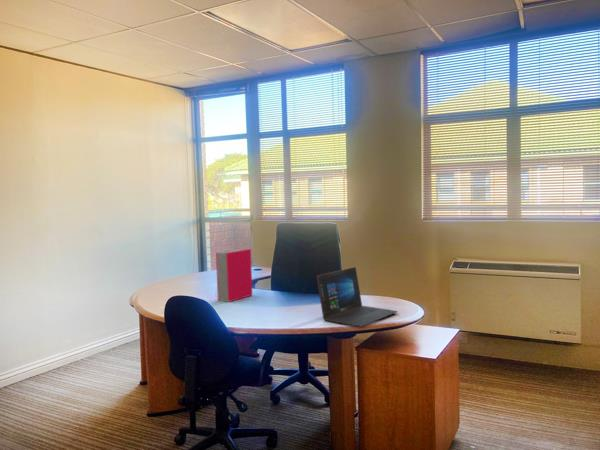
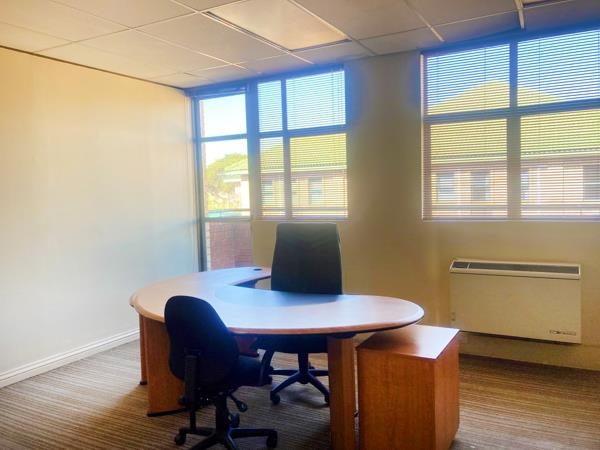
- laptop (358, 294)
- hardback book (234, 274)
